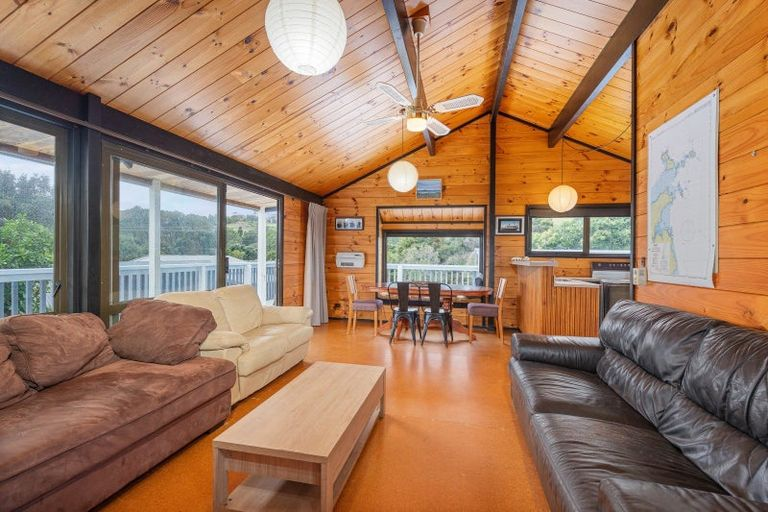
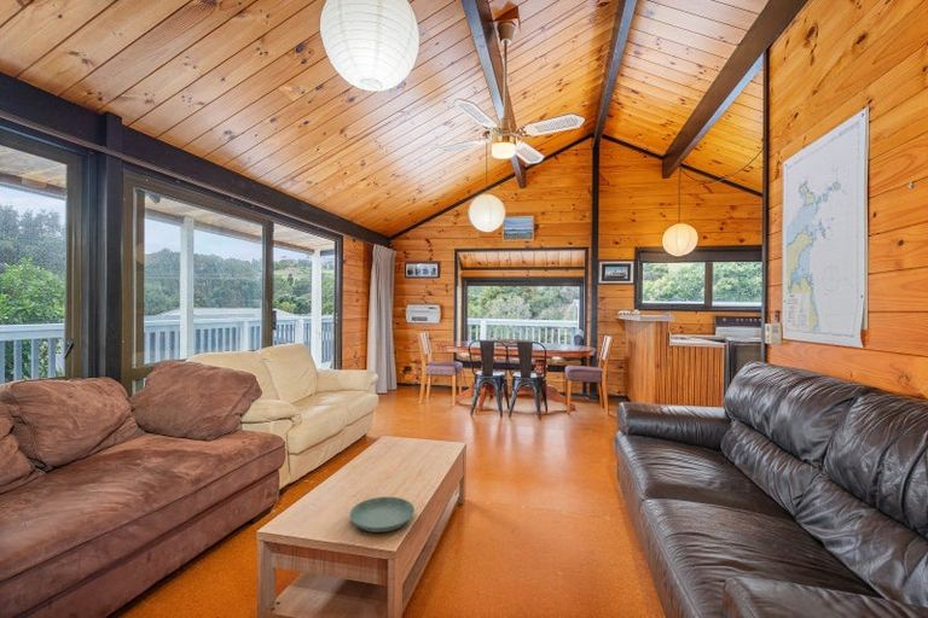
+ saucer (382, 514)
